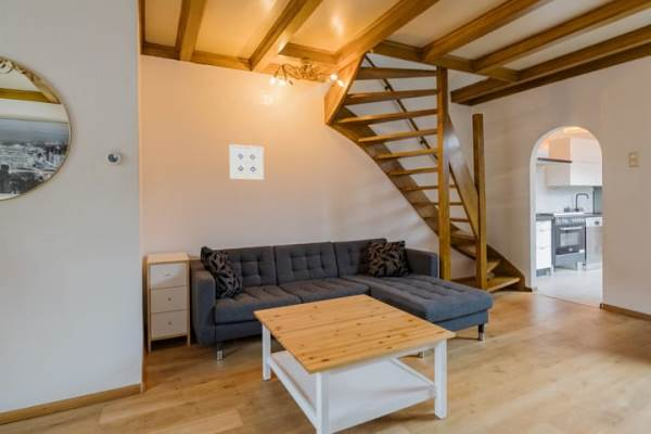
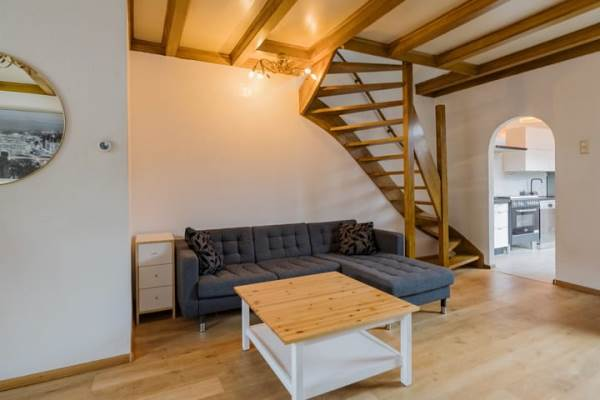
- wall art (246, 162)
